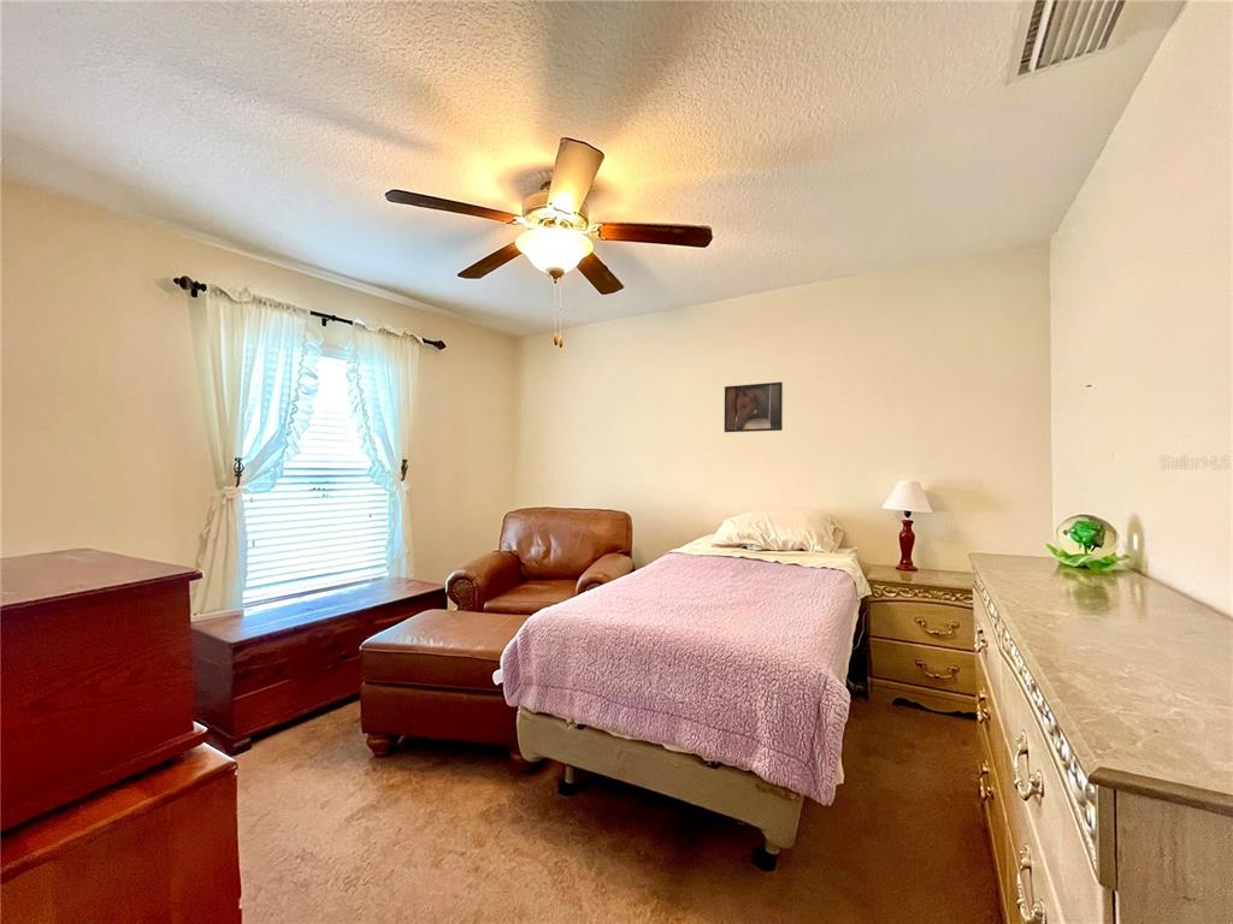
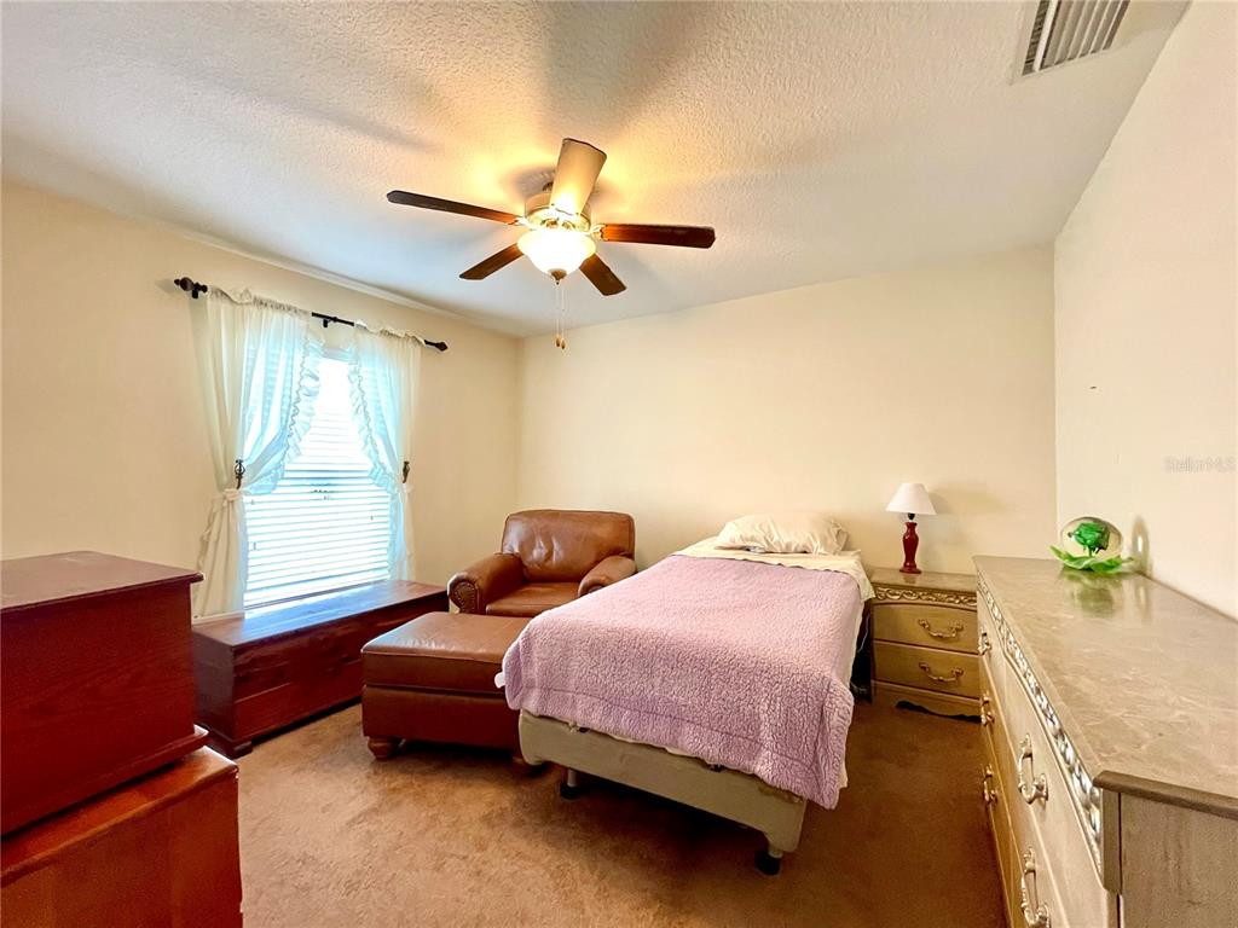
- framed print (753, 408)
